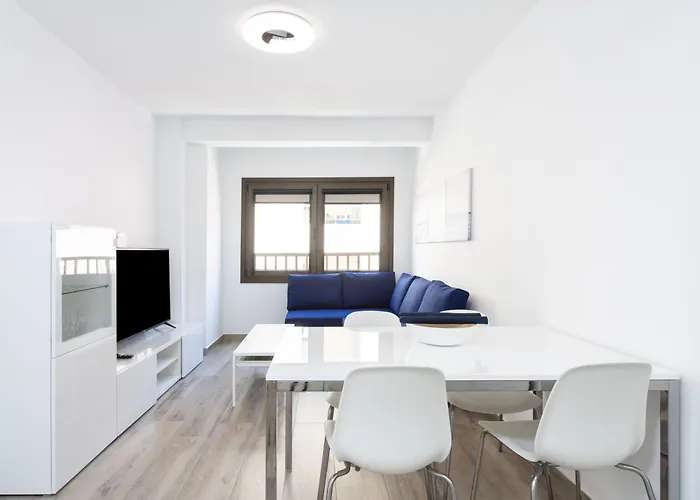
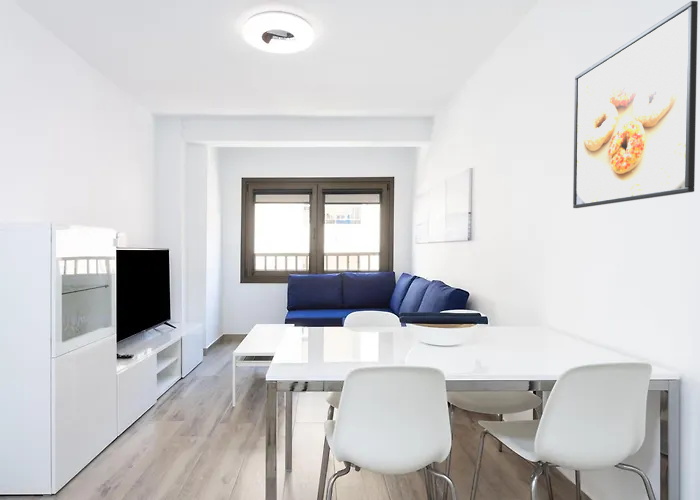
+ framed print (623, 123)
